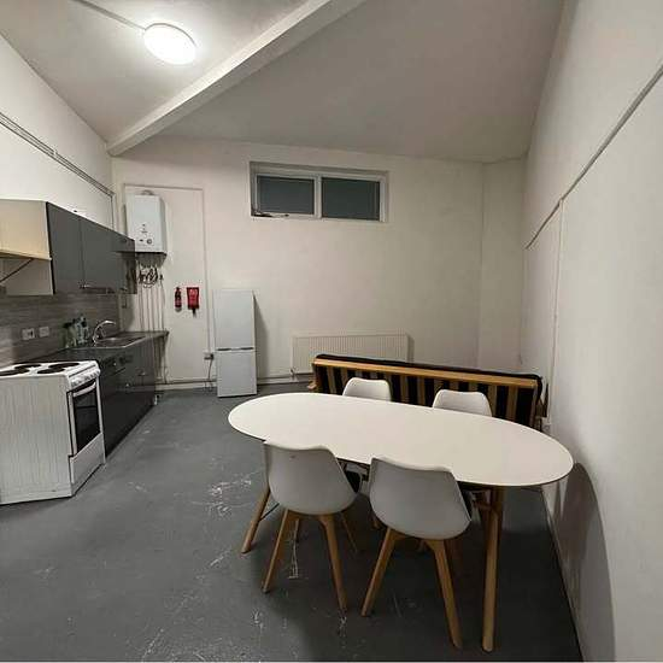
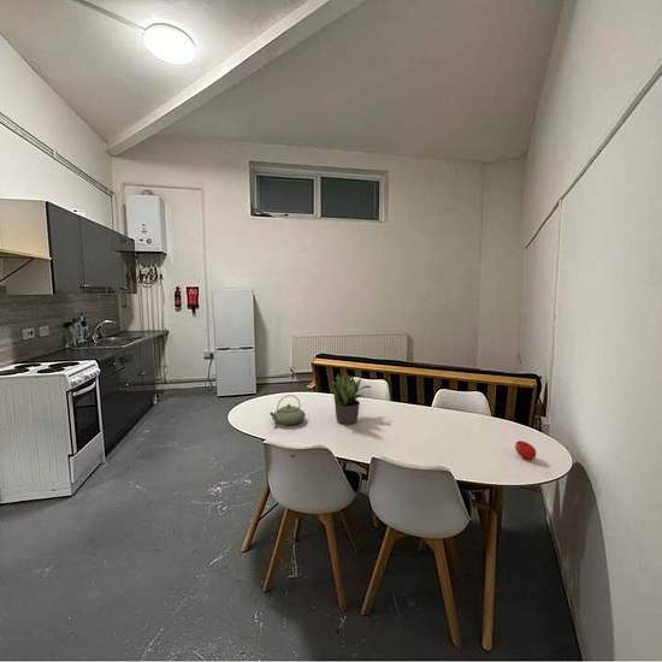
+ fruit (525, 449)
+ teapot (286, 408)
+ potted plant (350, 394)
